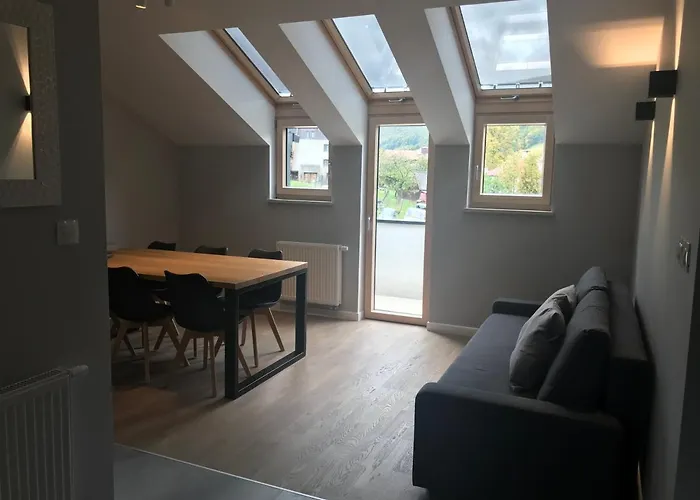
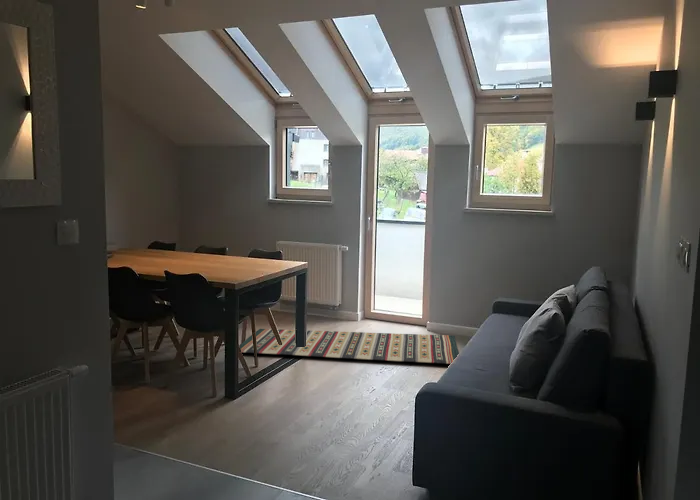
+ rug (352, 339)
